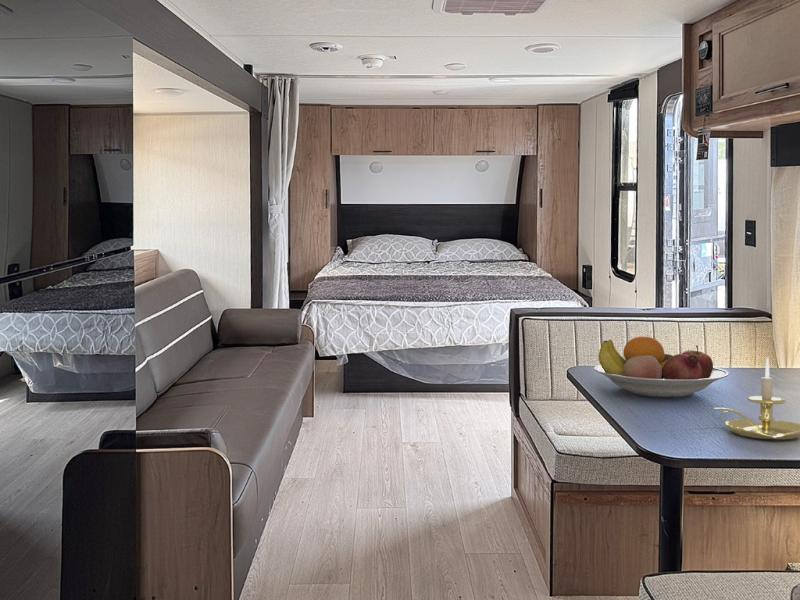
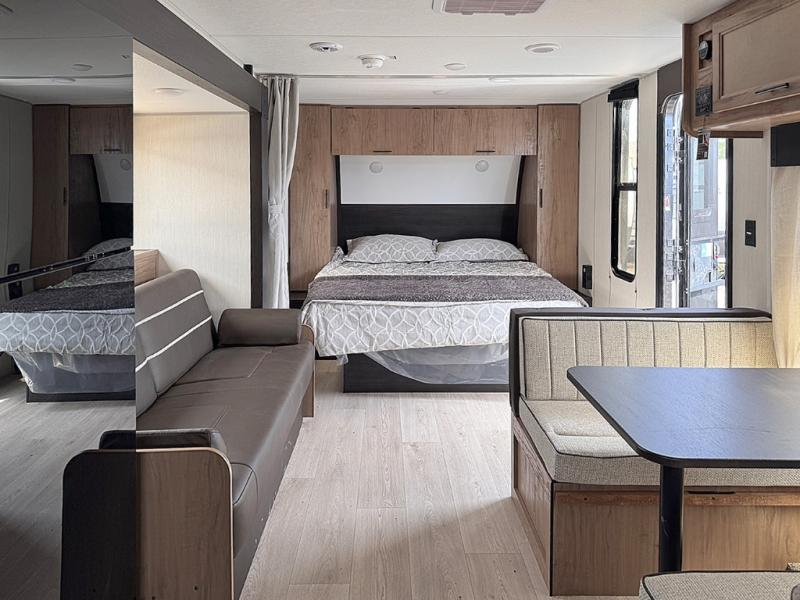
- fruit bowl (659, 364)
- candle holder (760, 396)
